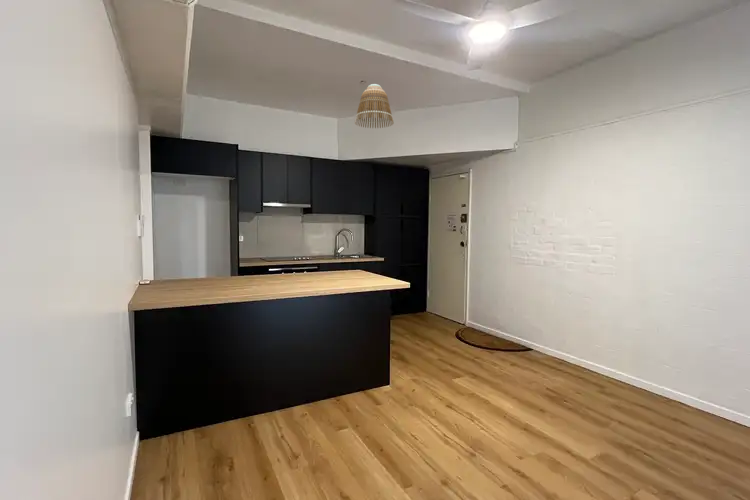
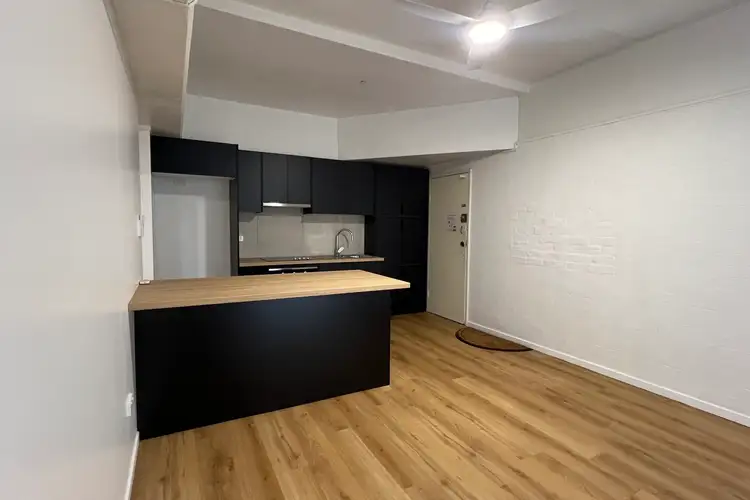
- lamp shade (373, 104)
